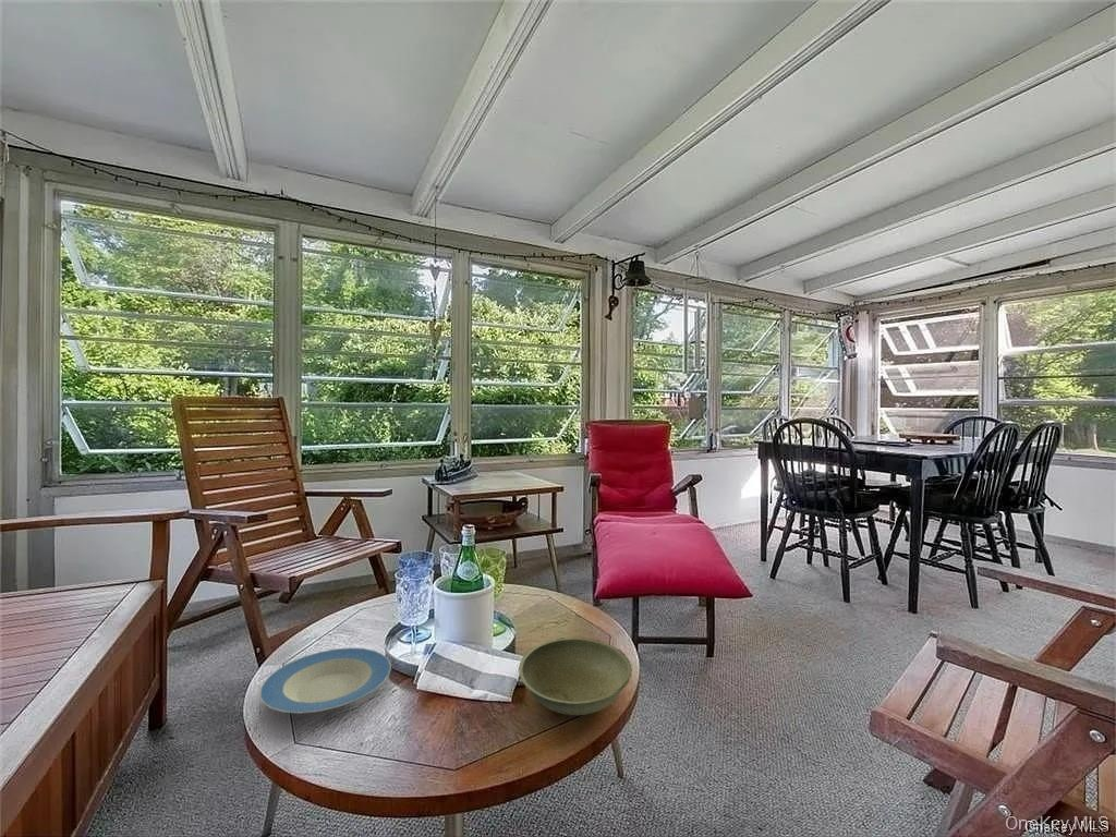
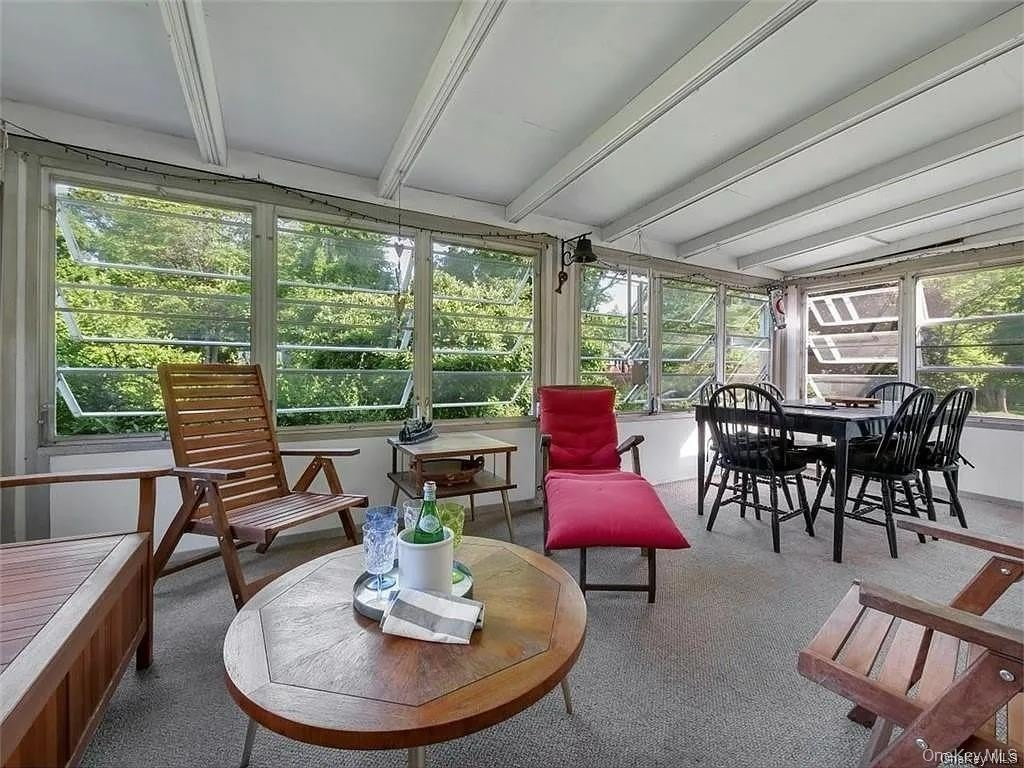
- plate (328, 683)
- bowl (574, 680)
